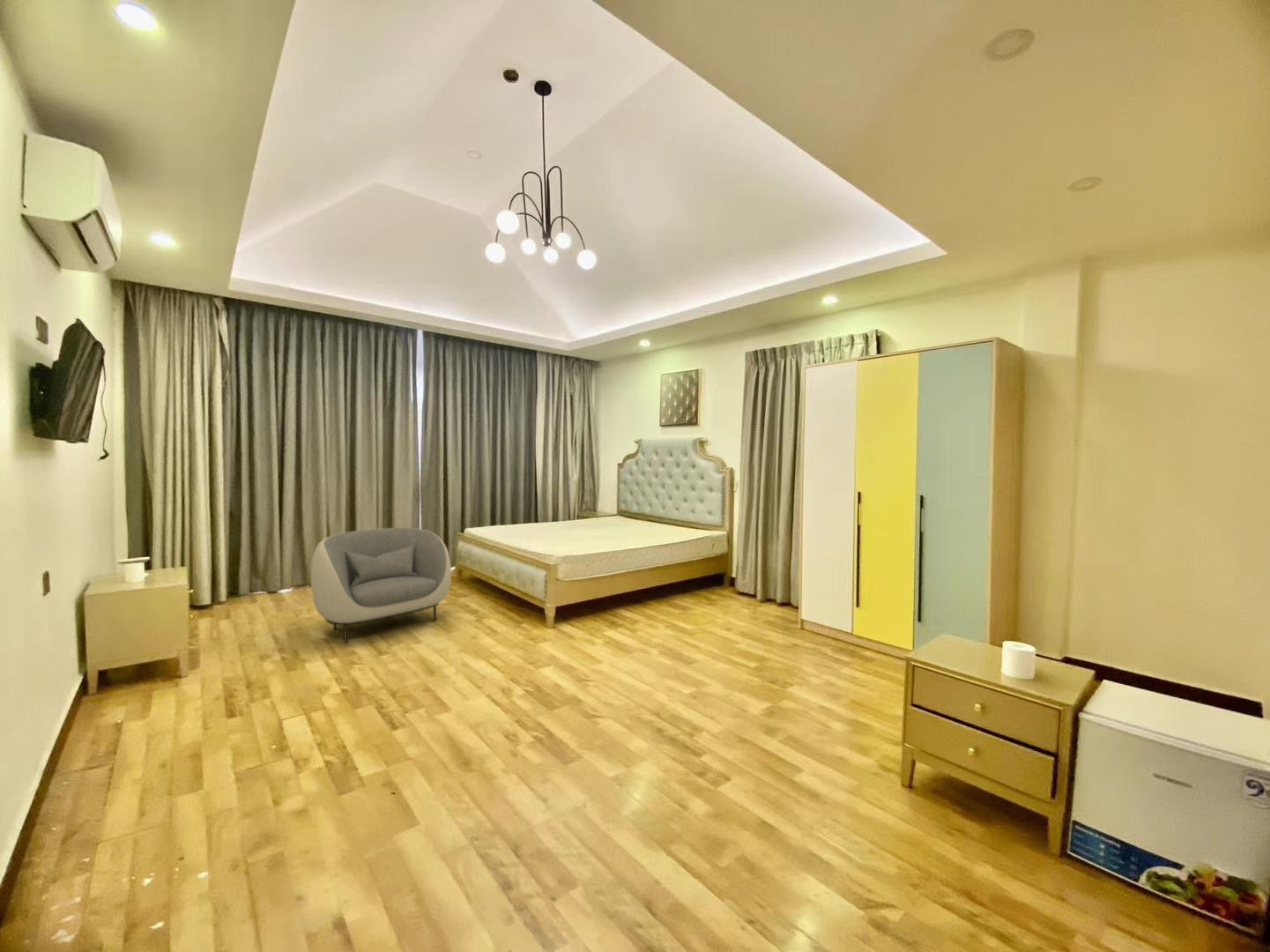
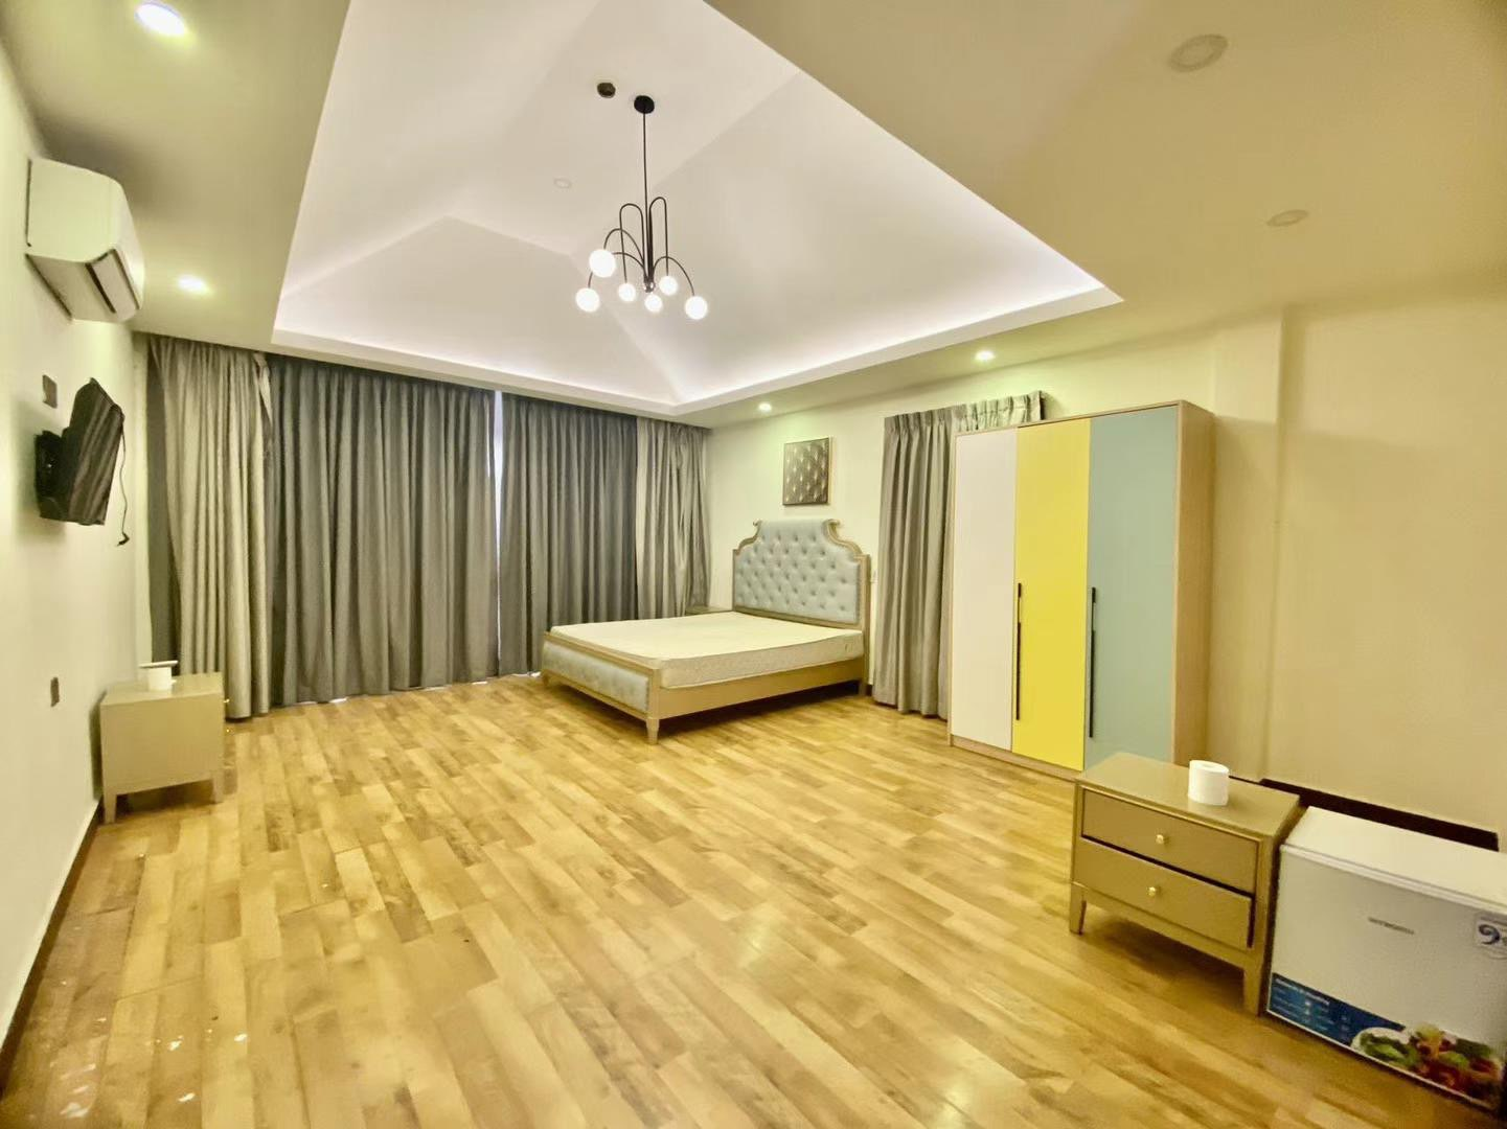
- armchair (383, 579)
